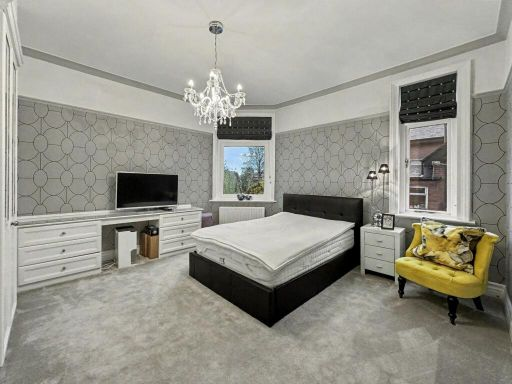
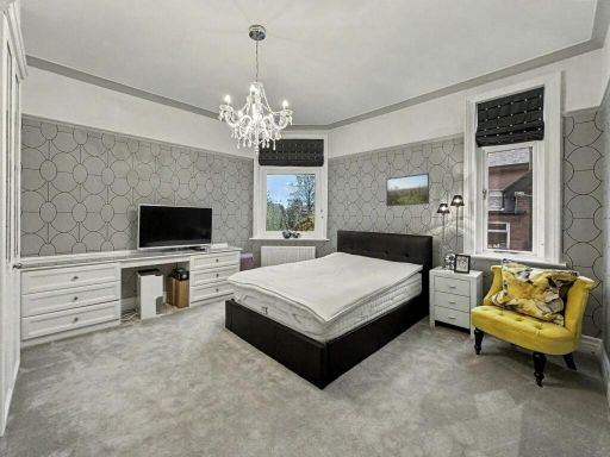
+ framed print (406, 190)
